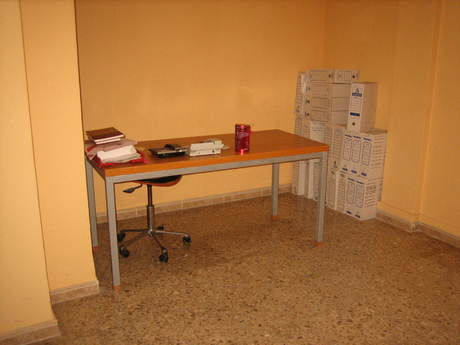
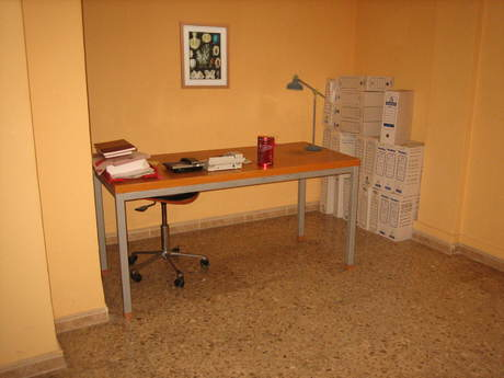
+ desk lamp (313, 111)
+ wall art (205, 56)
